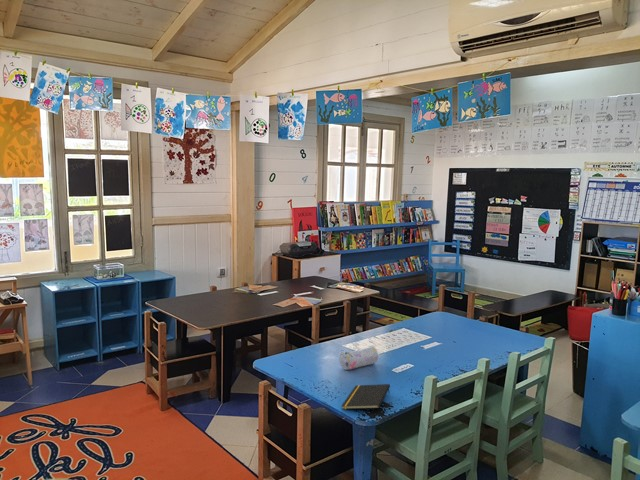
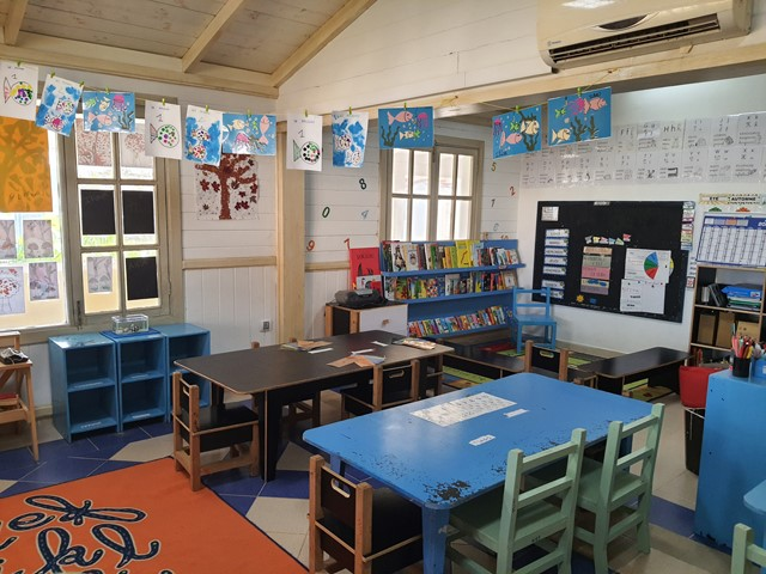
- pencil case (358, 357)
- notepad (366, 396)
